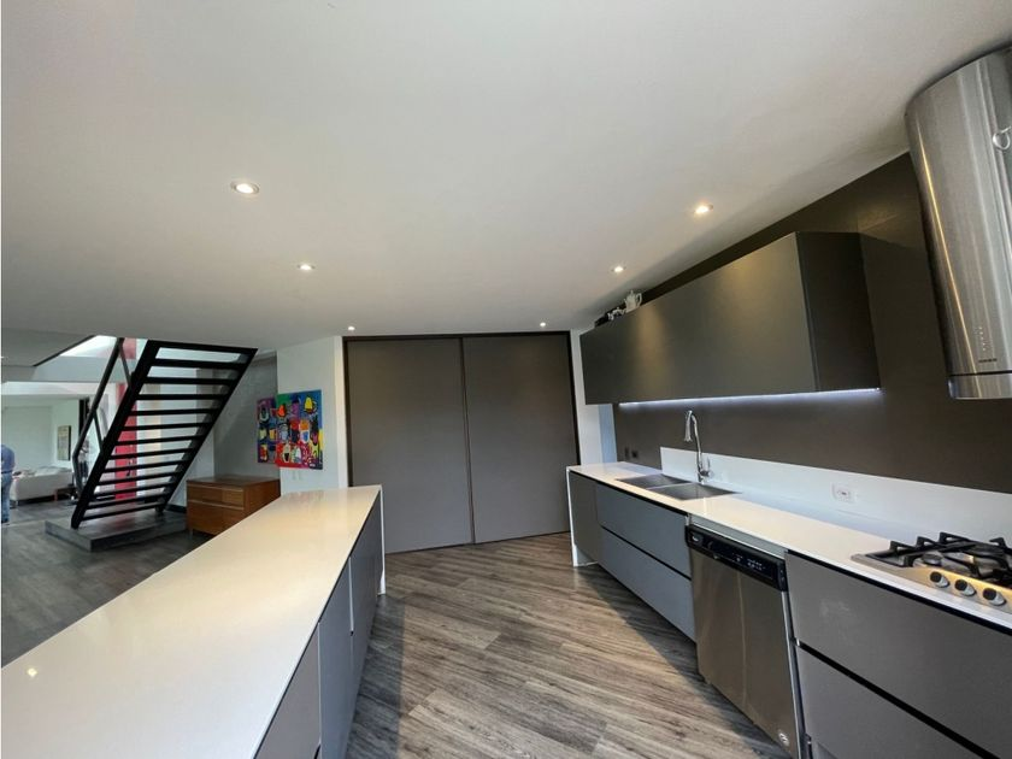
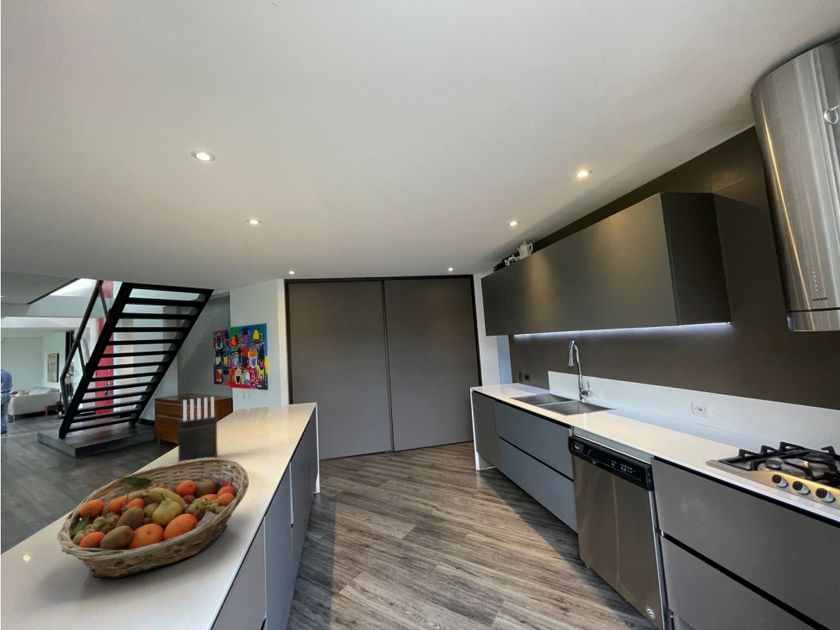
+ fruit basket (165, 510)
+ knife block (198, 429)
